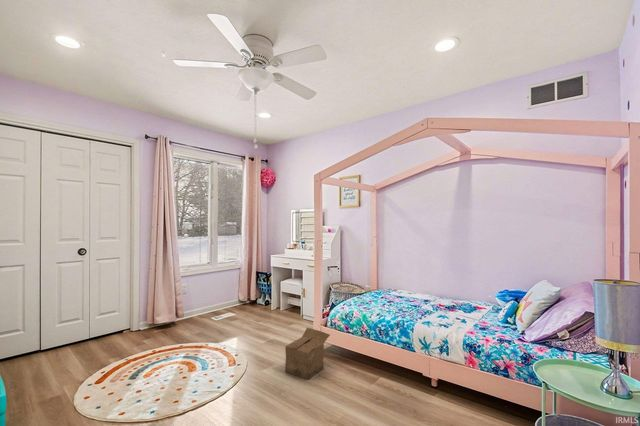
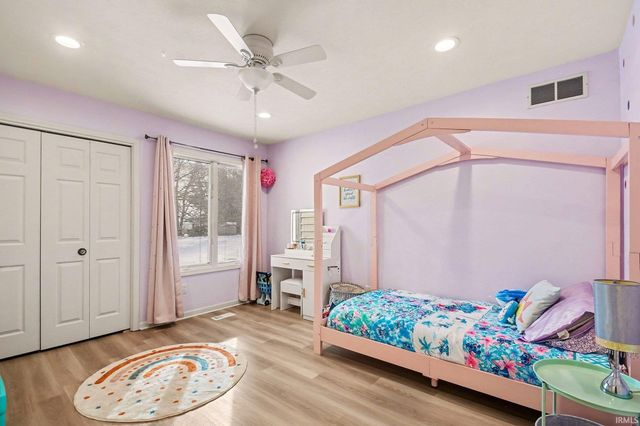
- cardboard box (308, 351)
